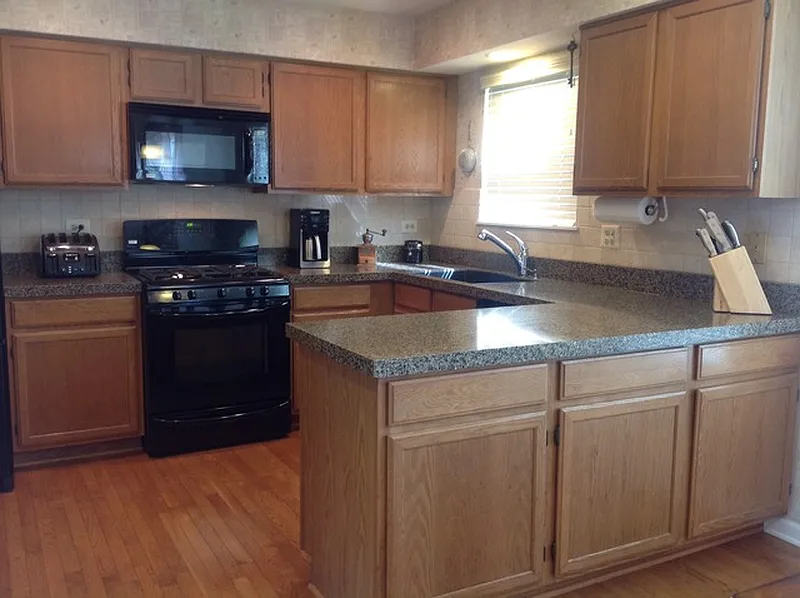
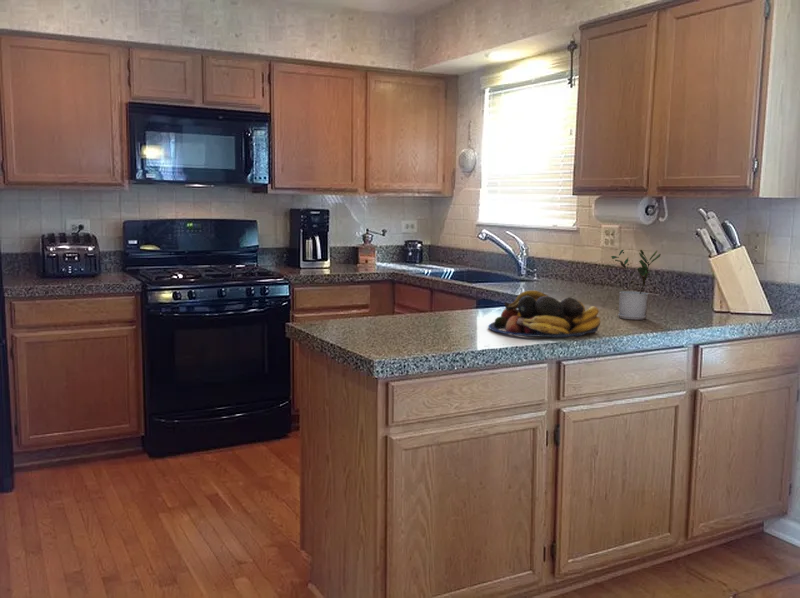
+ potted plant (632, 282)
+ fruit bowl (542, 310)
